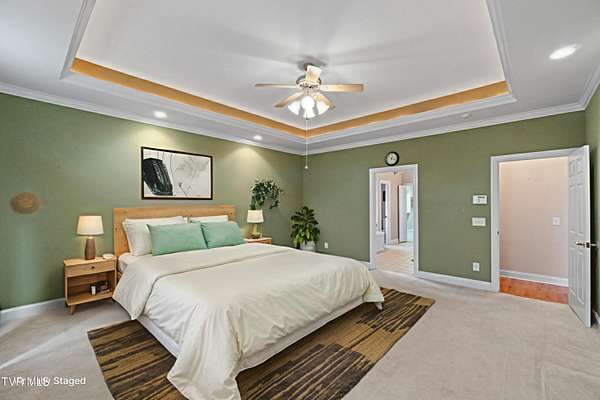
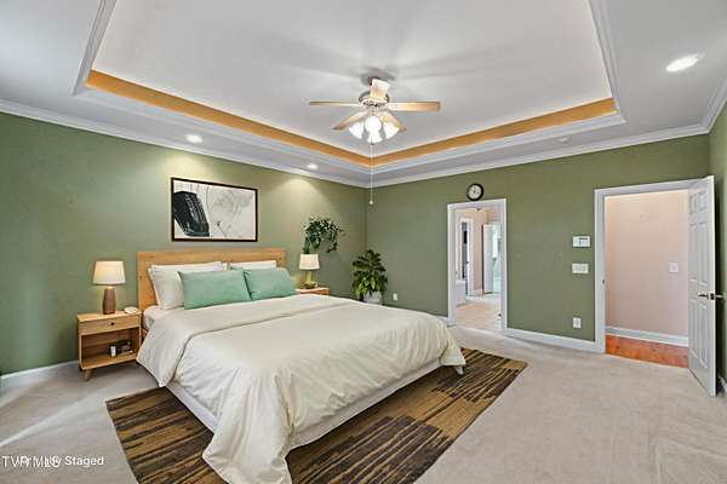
- decorative plate (25, 203)
